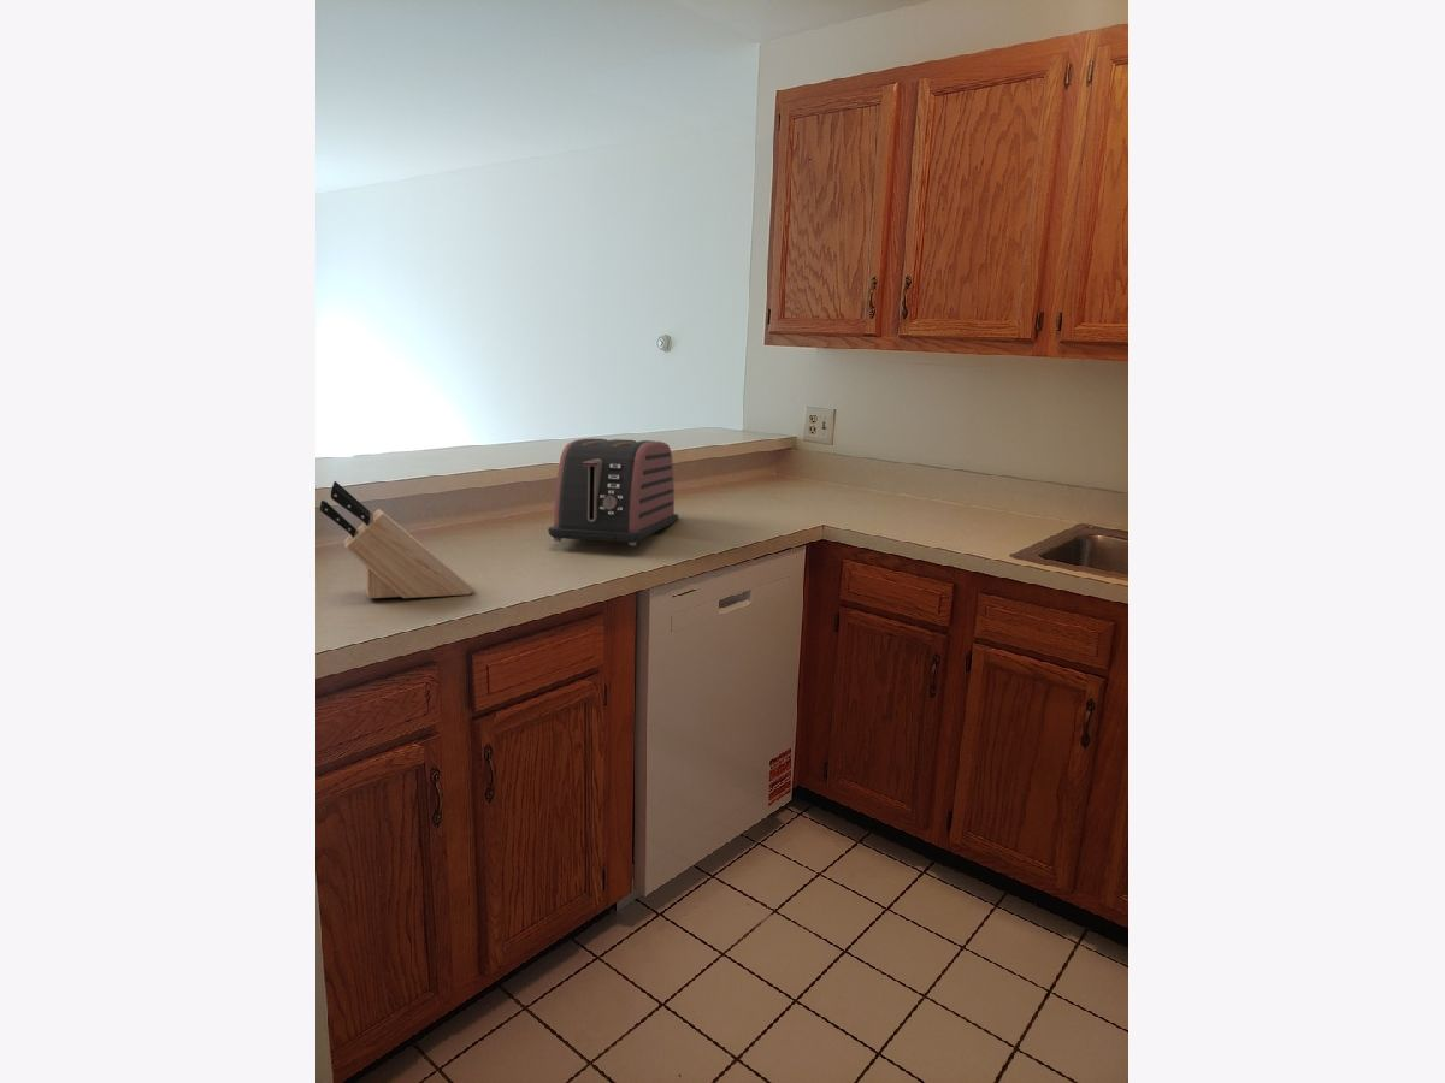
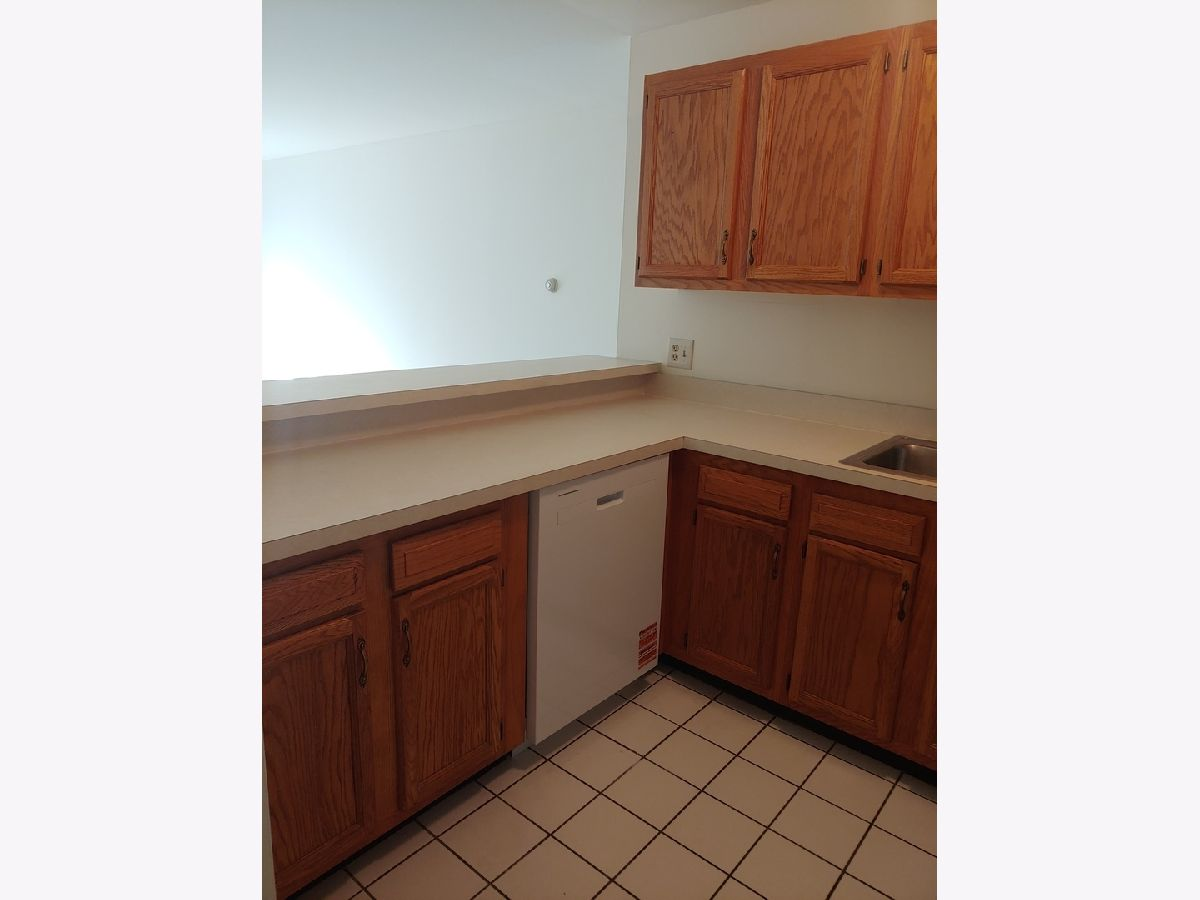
- toaster (618, 486)
- knife block (397, 538)
